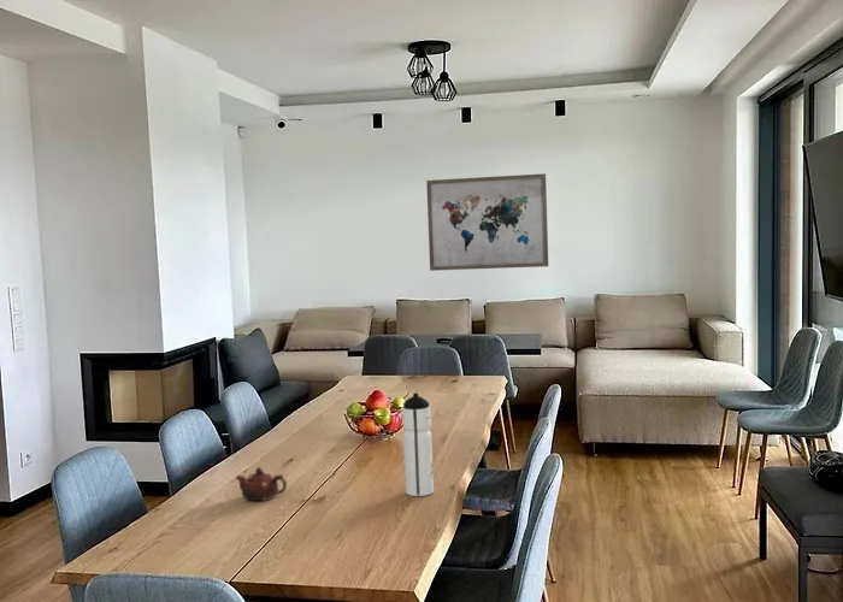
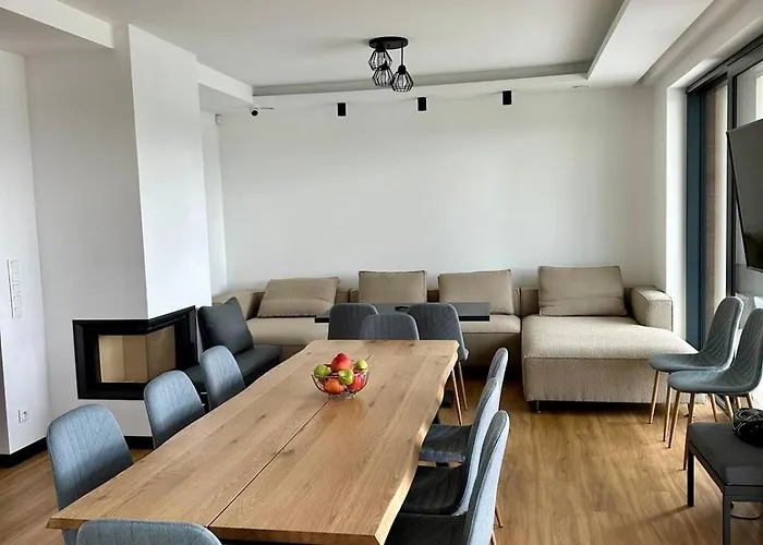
- teapot (260, 482)
- water bottle (417, 442)
- wall art (487, 223)
